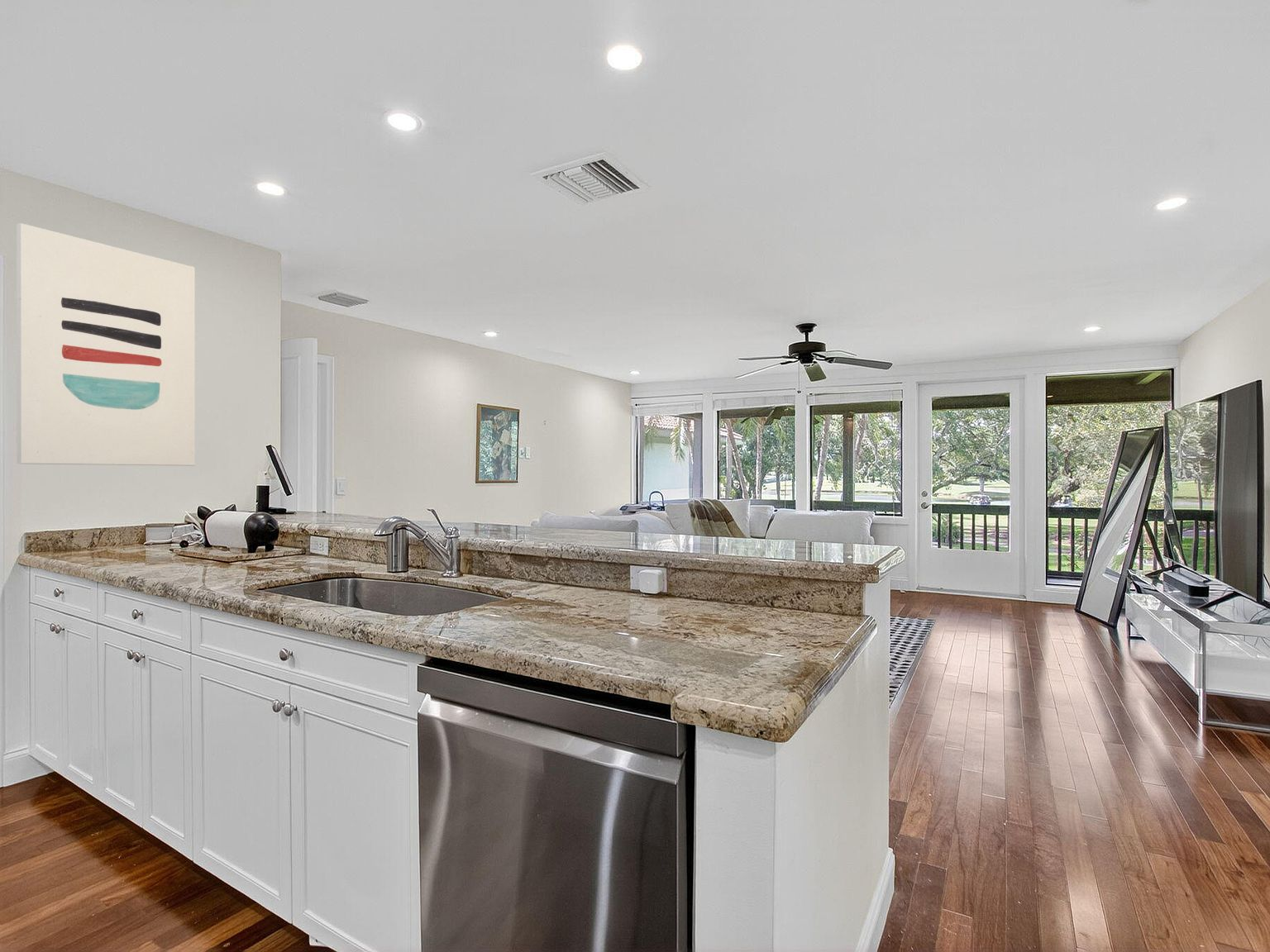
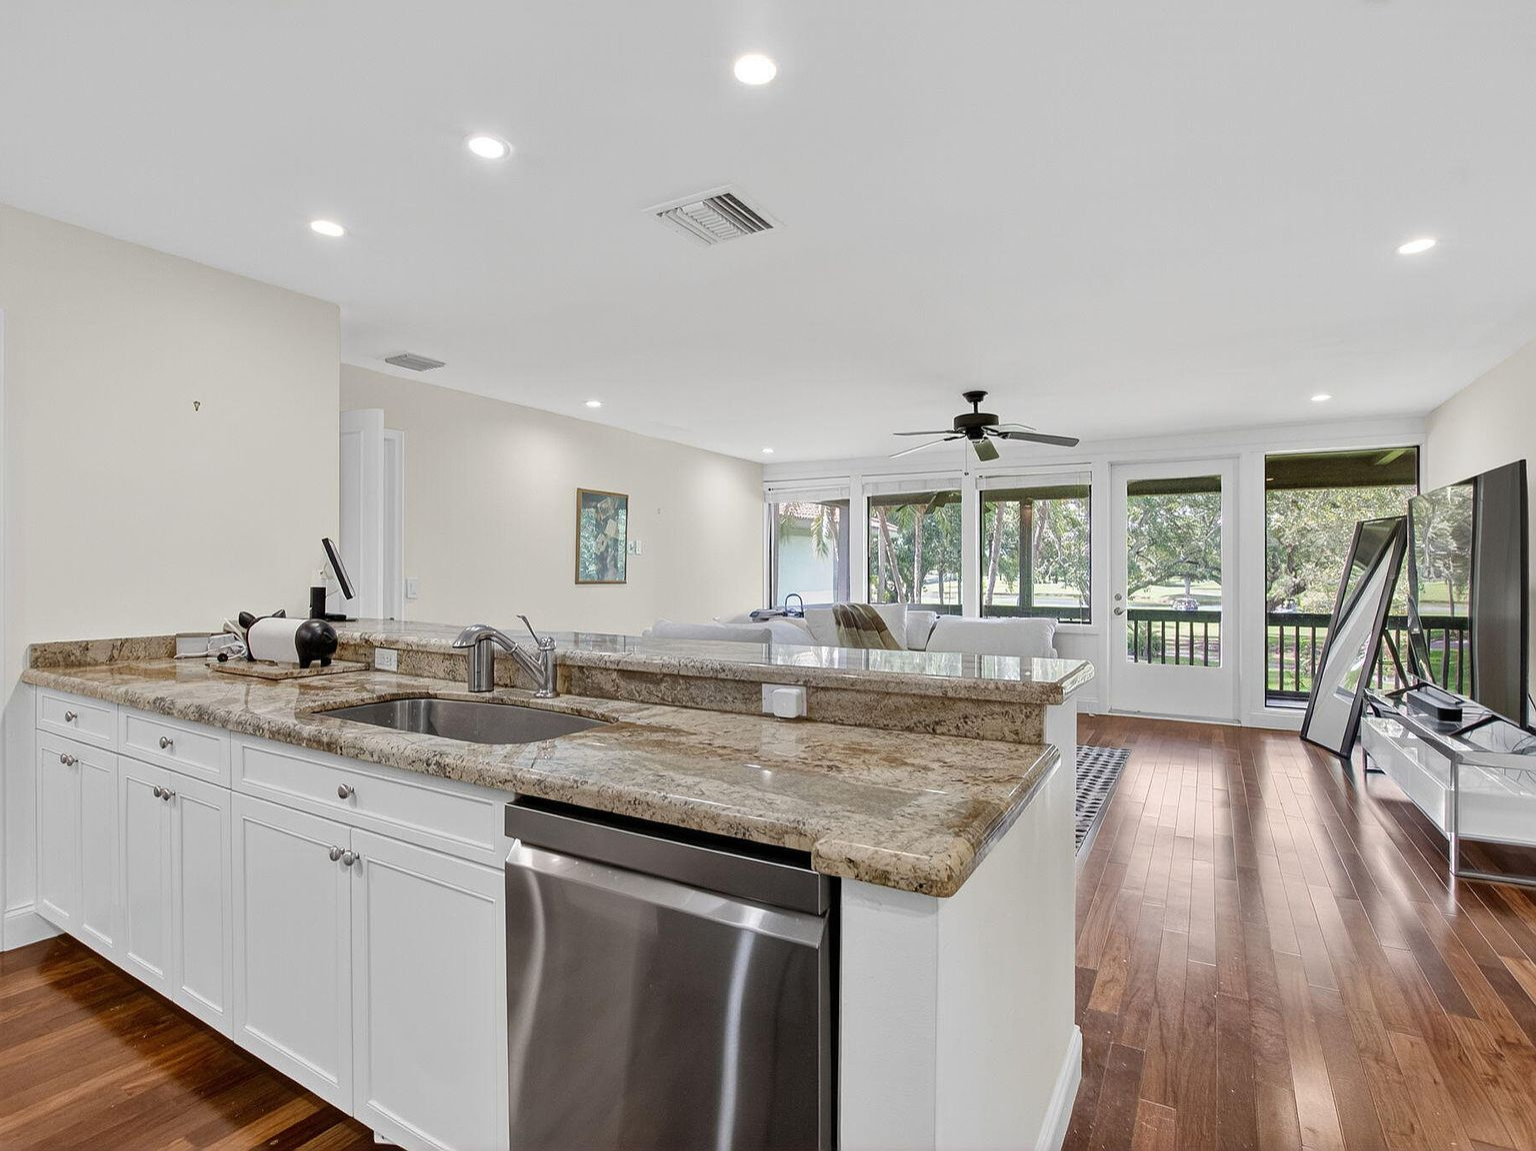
- wall art (114, 356)
